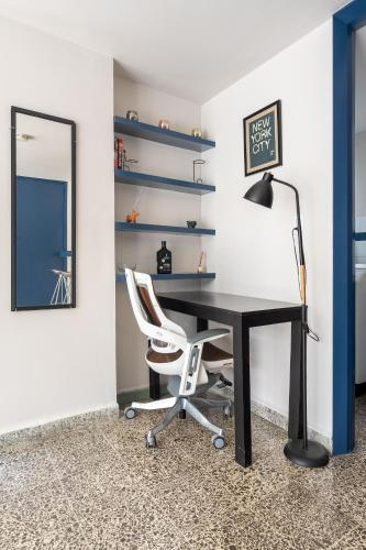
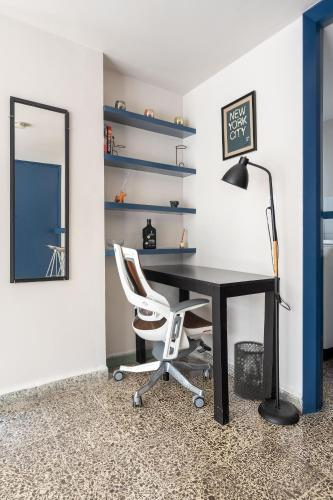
+ trash can (251, 369)
